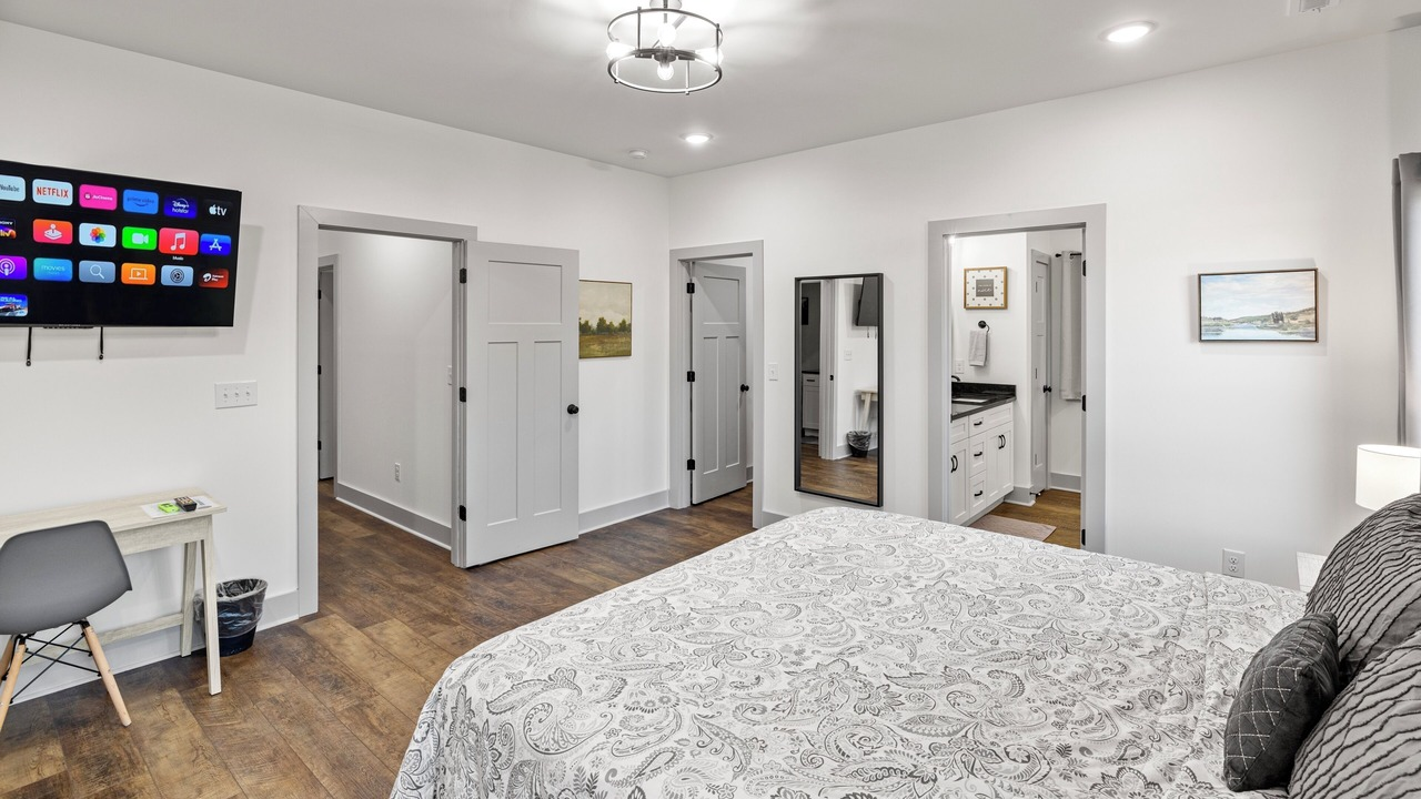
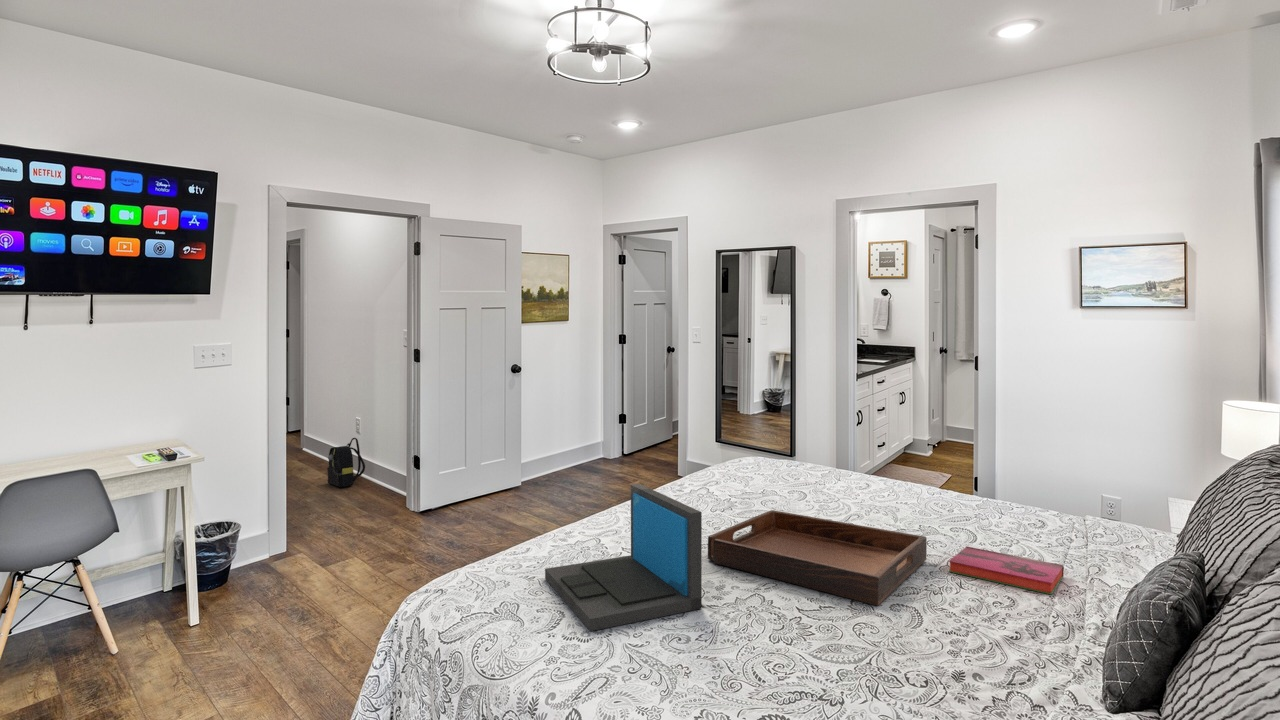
+ laptop (618, 557)
+ hardback book (1005, 568)
+ backpack (348, 460)
+ serving tray (815, 548)
